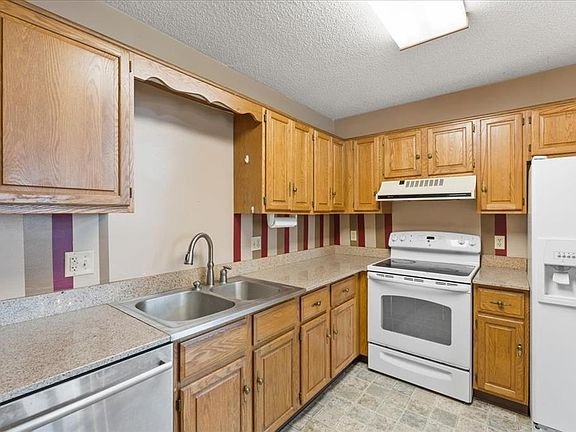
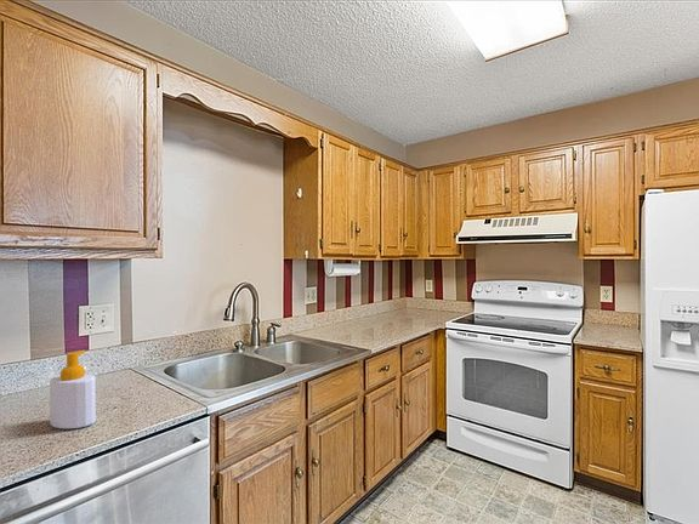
+ soap bottle (73, 387)
